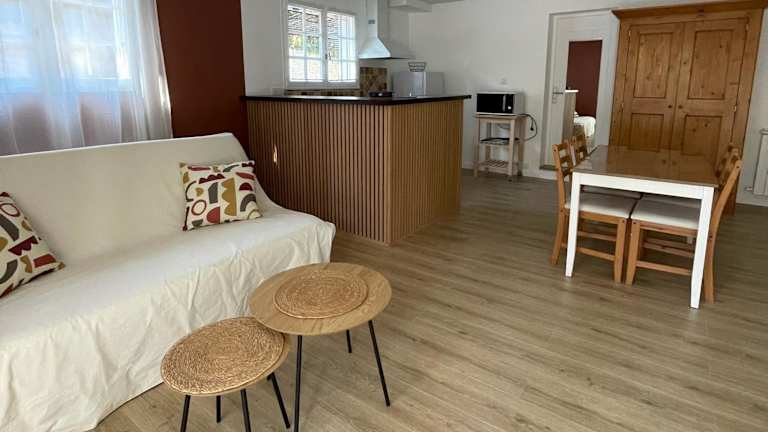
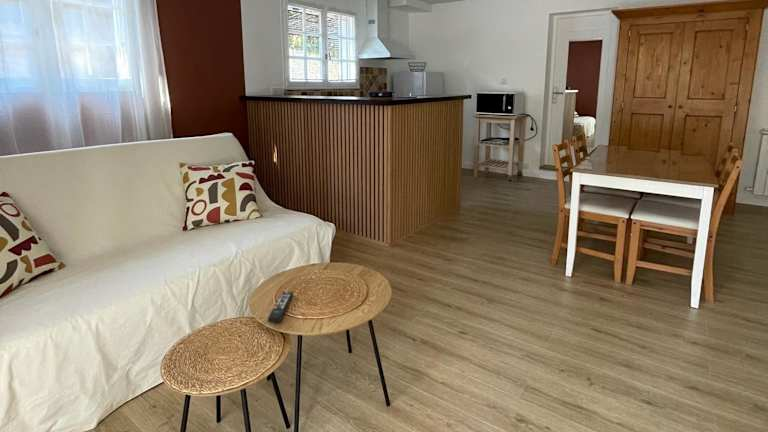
+ remote control (281, 305)
